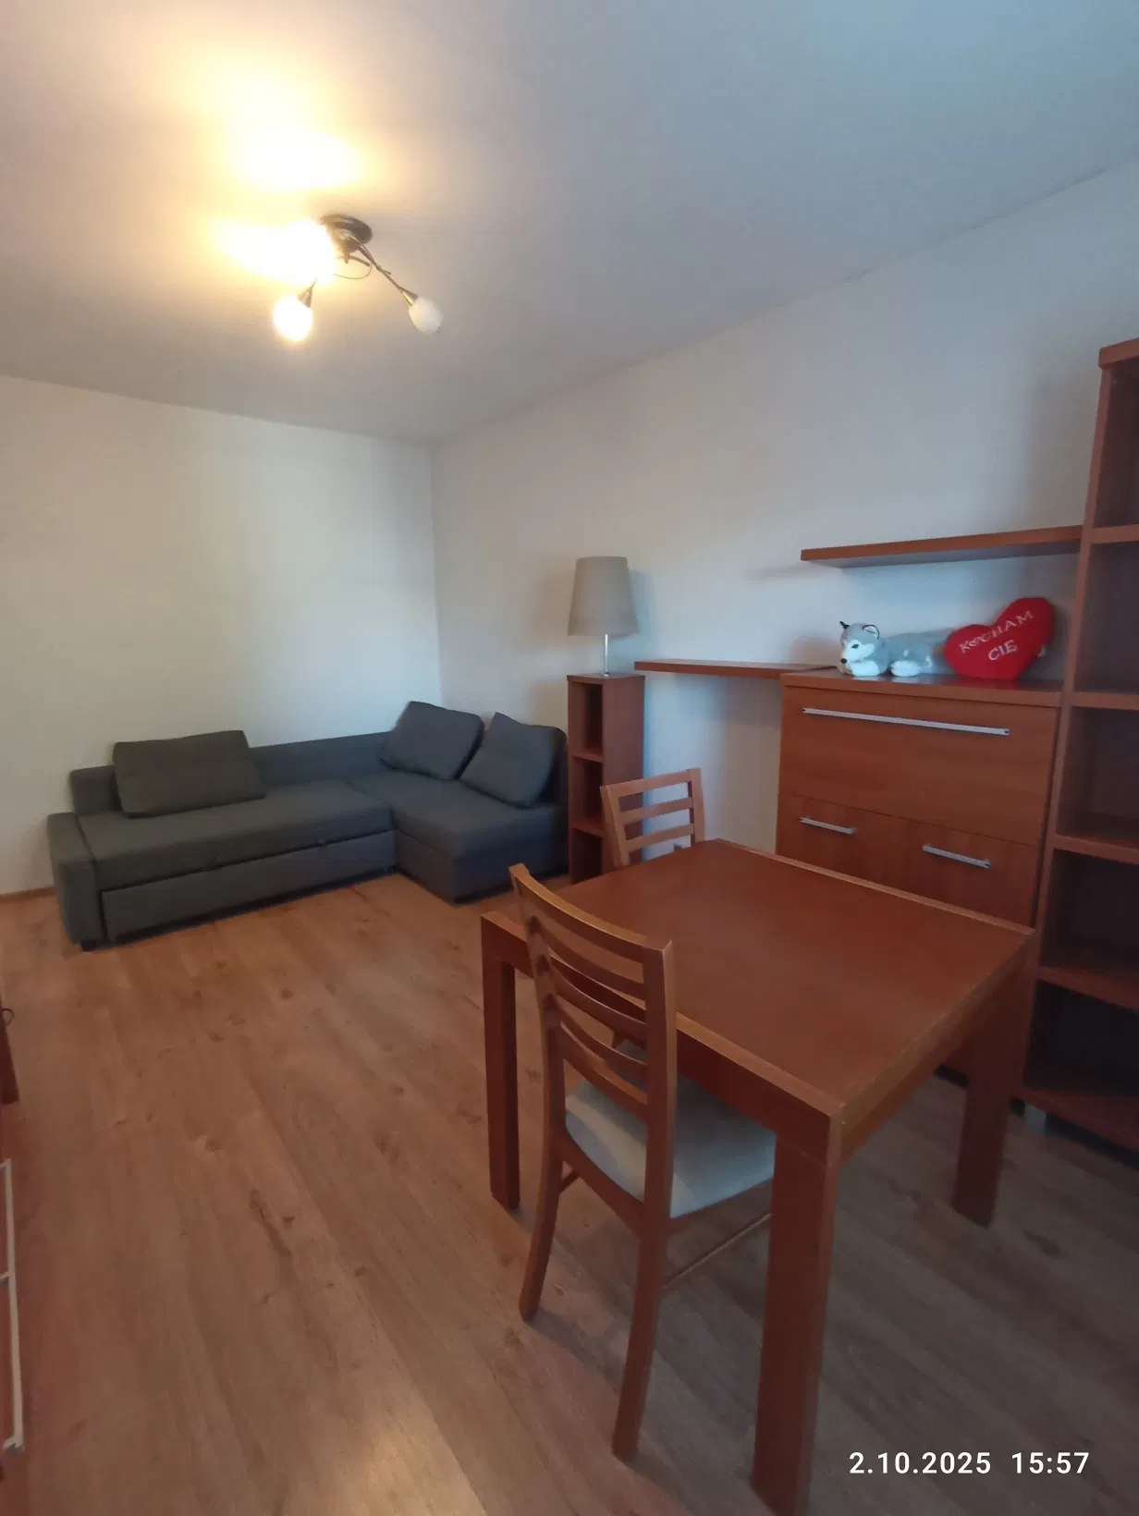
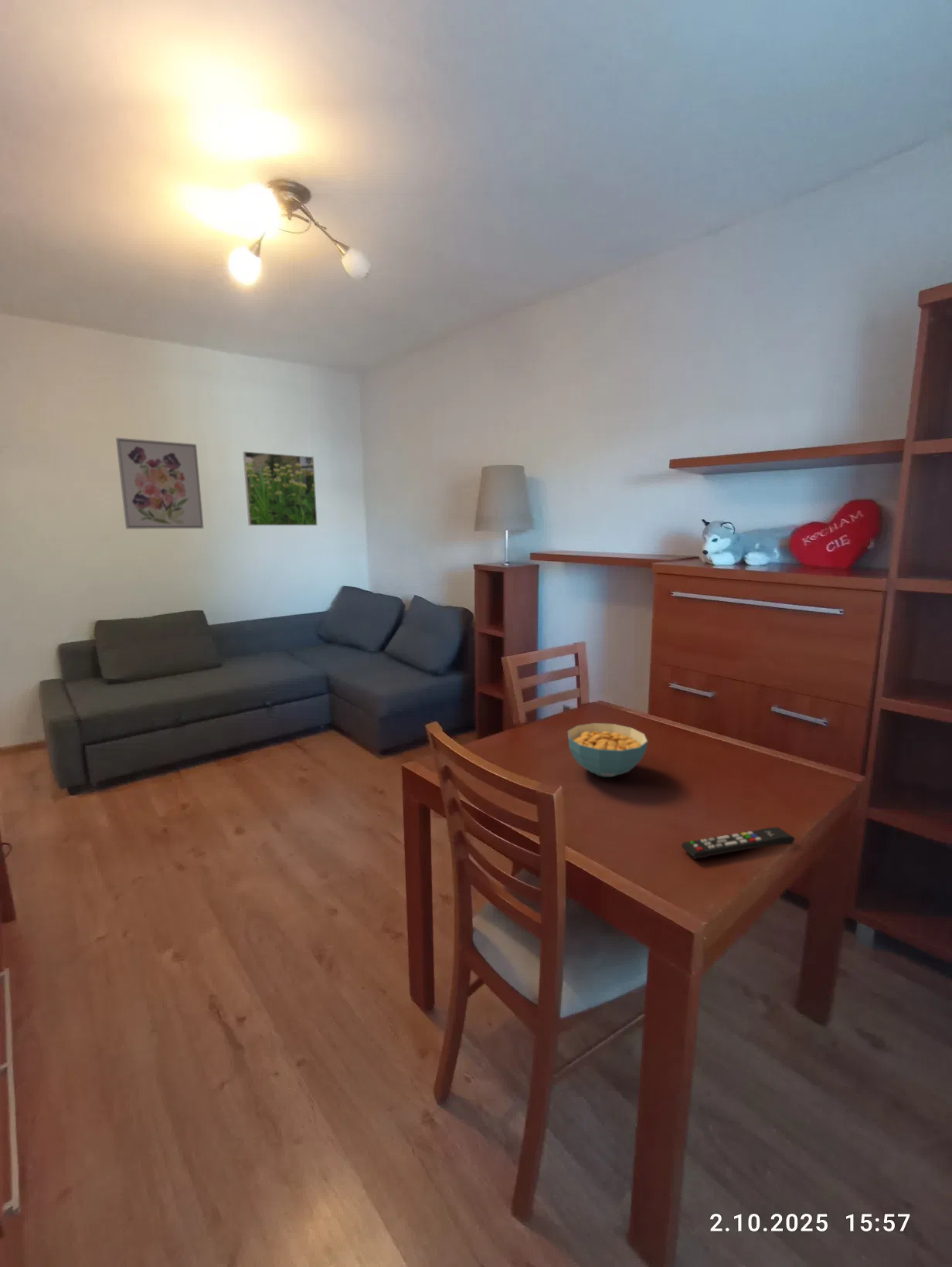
+ remote control (739, 842)
+ cereal bowl (606, 754)
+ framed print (281, 490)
+ wall art (162, 485)
